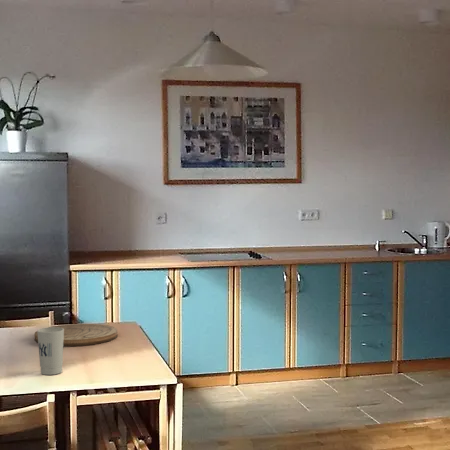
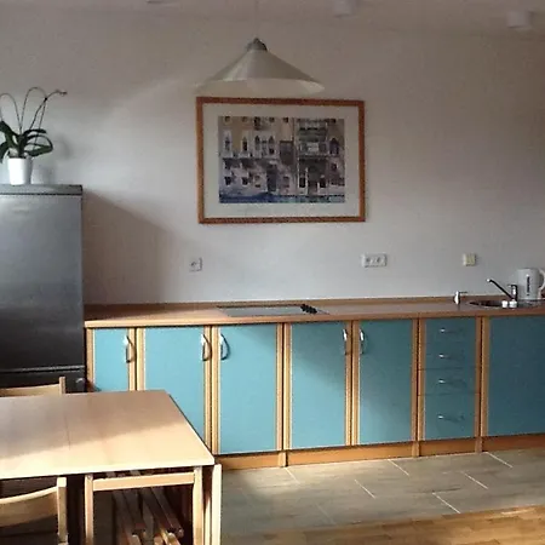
- cutting board (76, 334)
- cup (51, 351)
